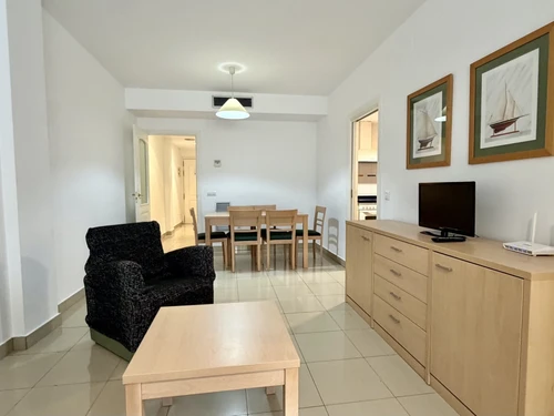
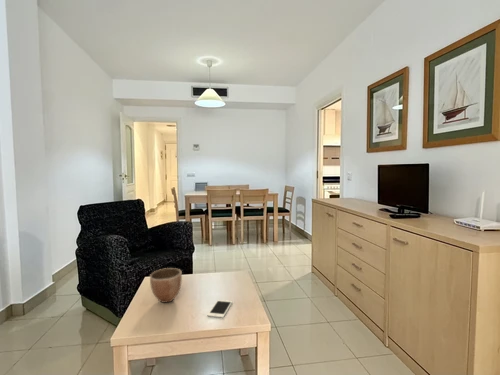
+ cell phone (220, 308)
+ decorative bowl (166, 286)
